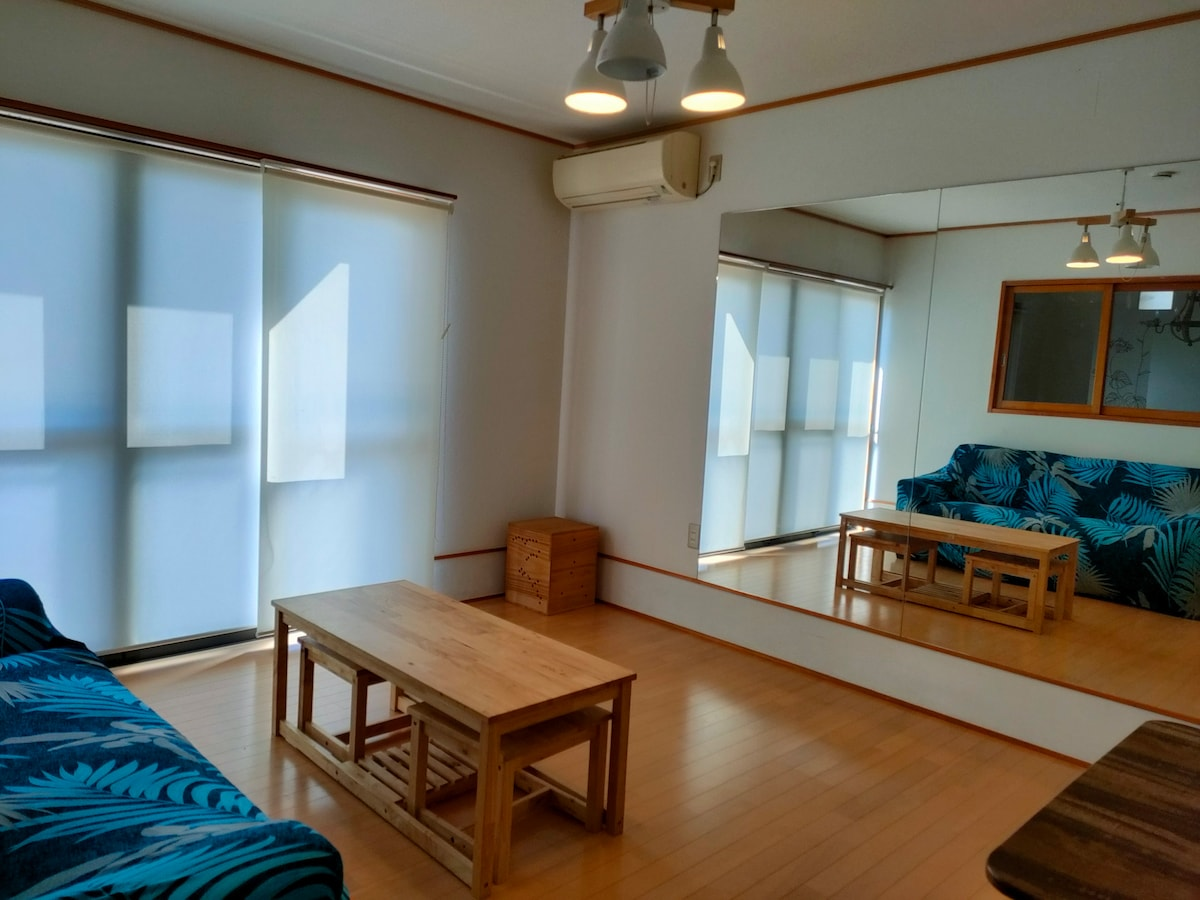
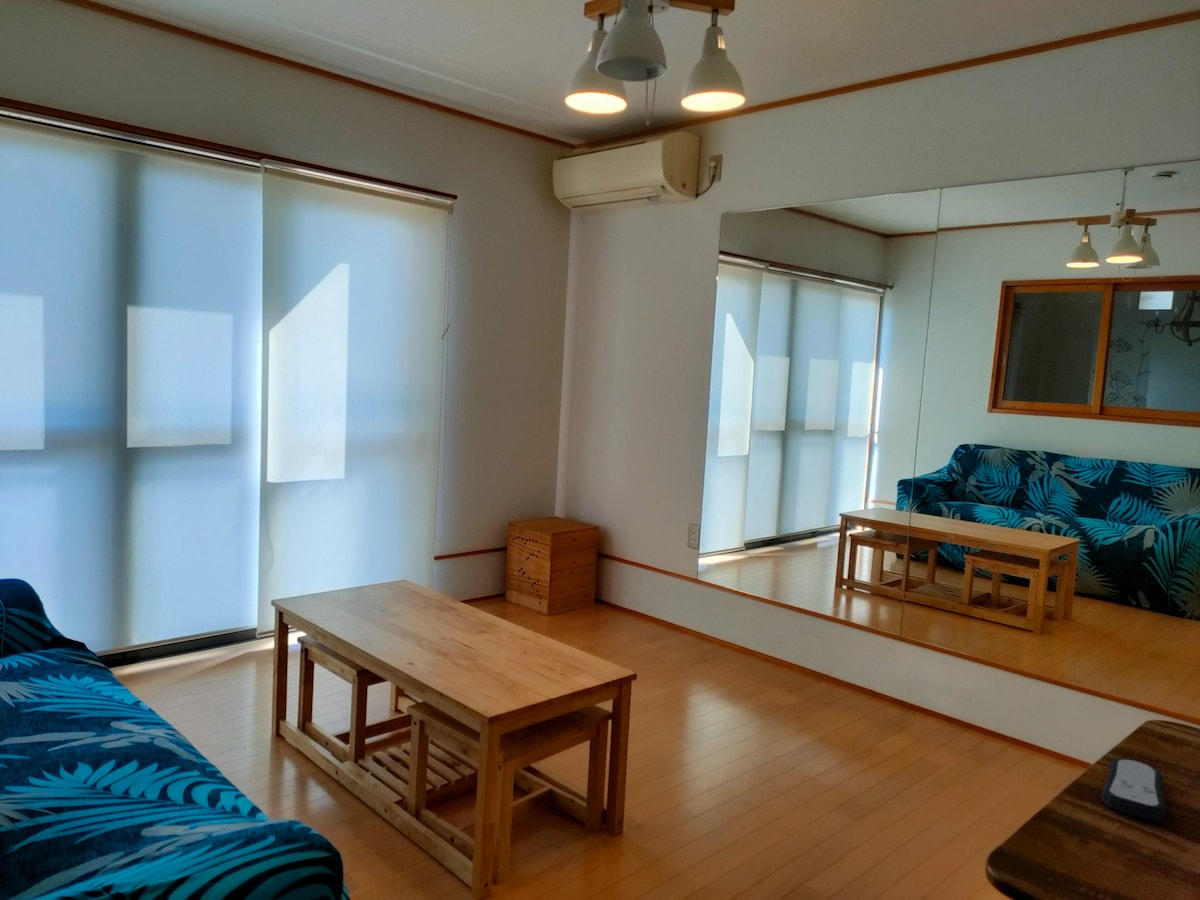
+ remote control (1134, 786)
